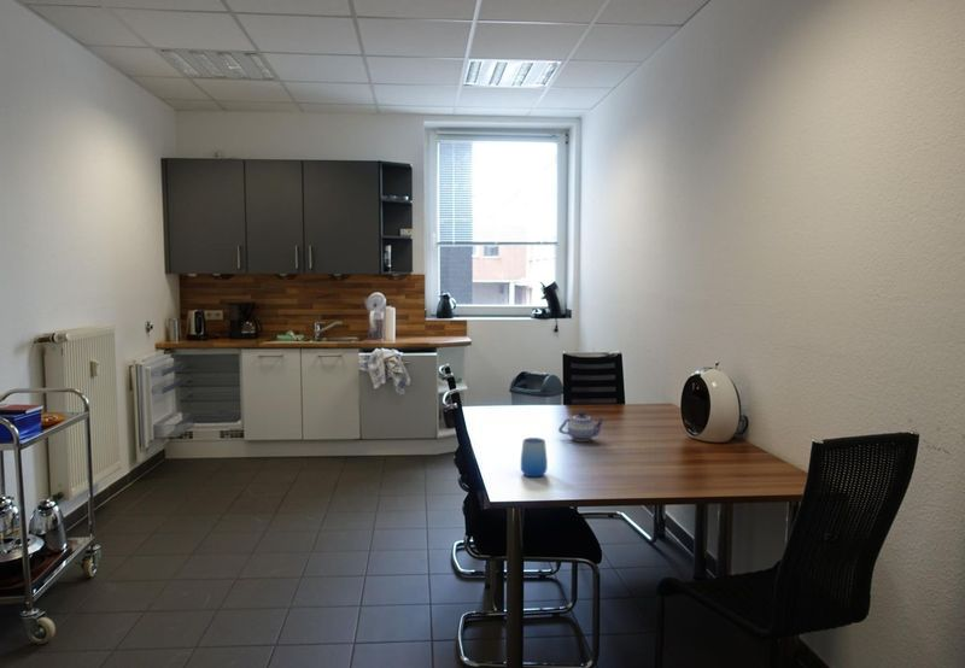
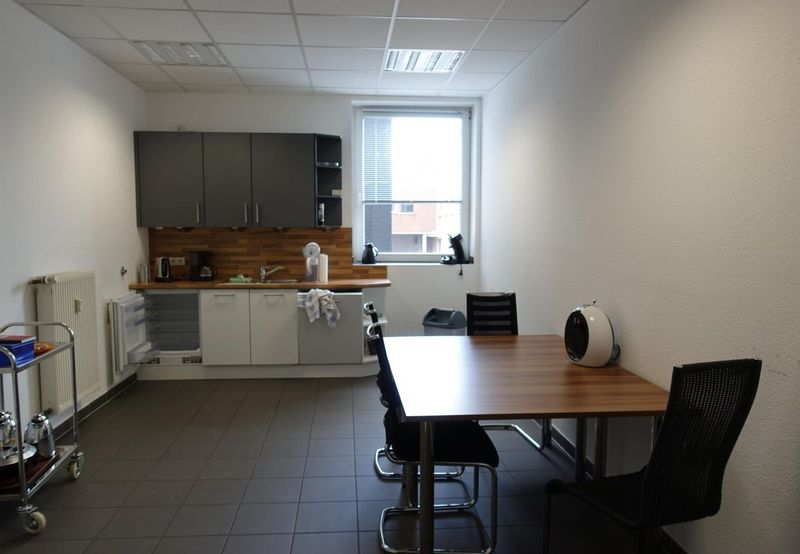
- teapot (581, 424)
- cup (533, 457)
